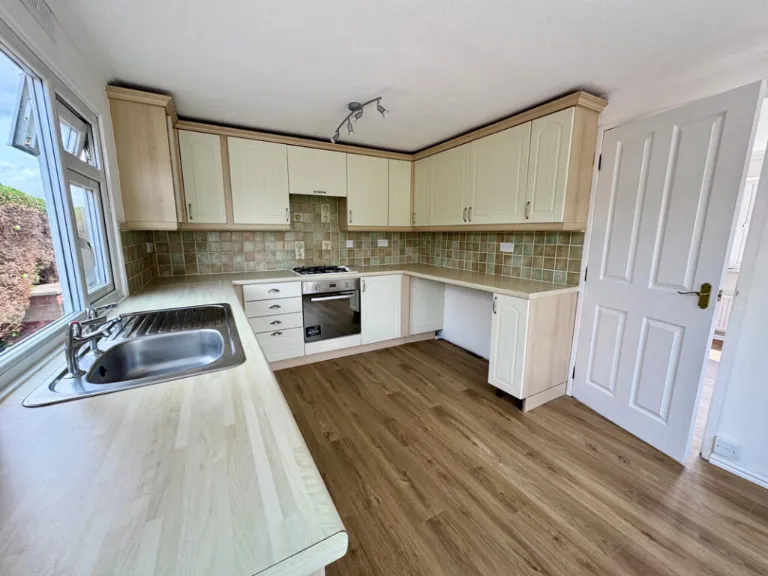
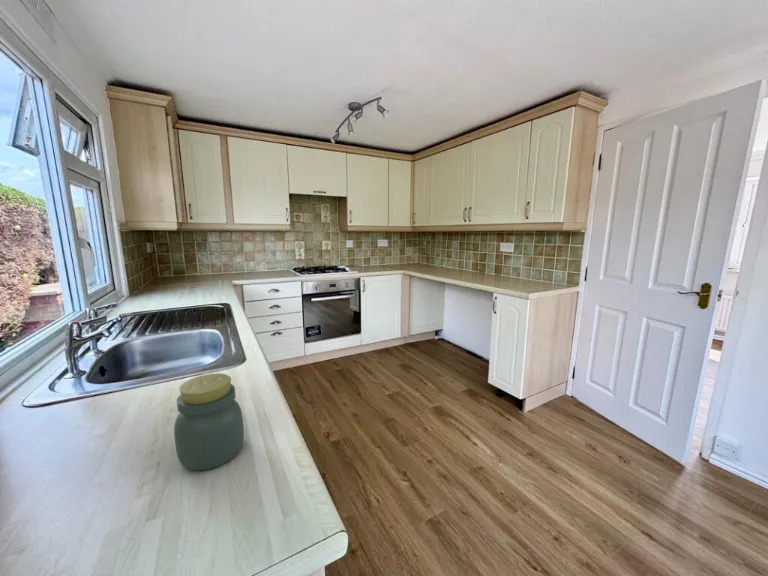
+ jar (209, 418)
